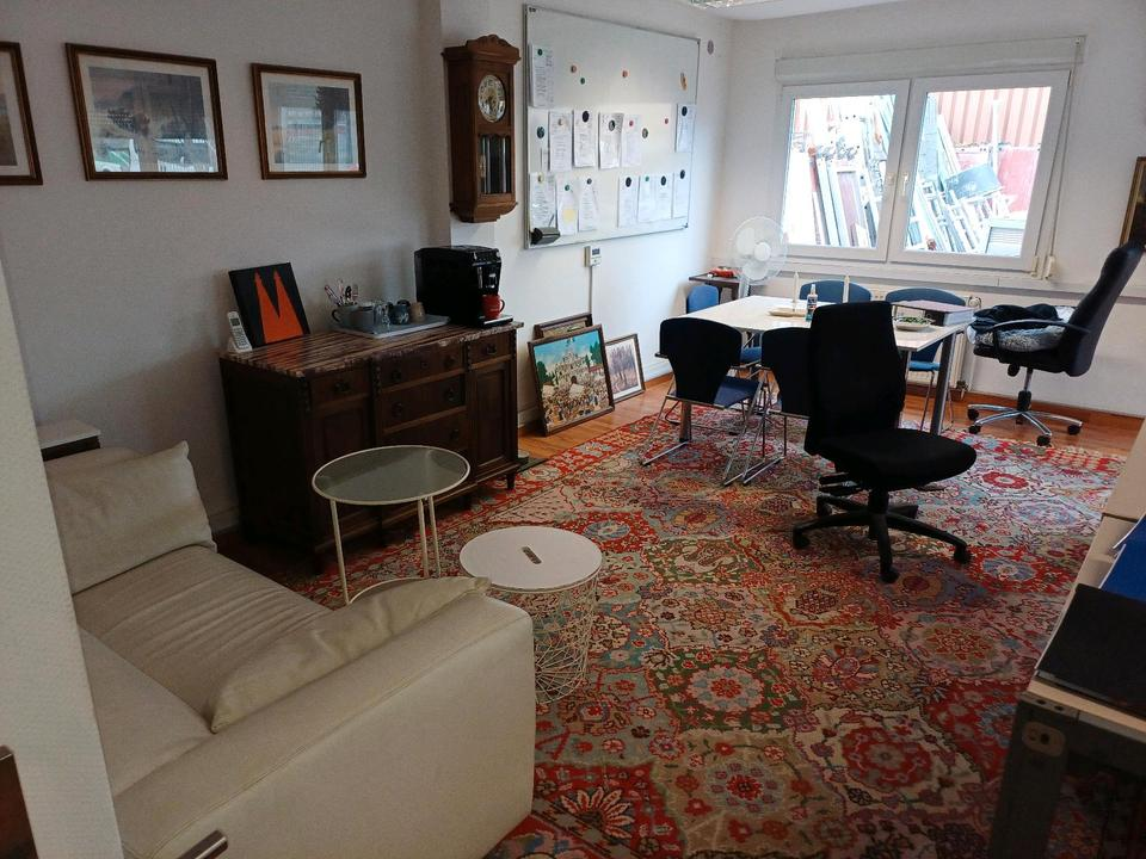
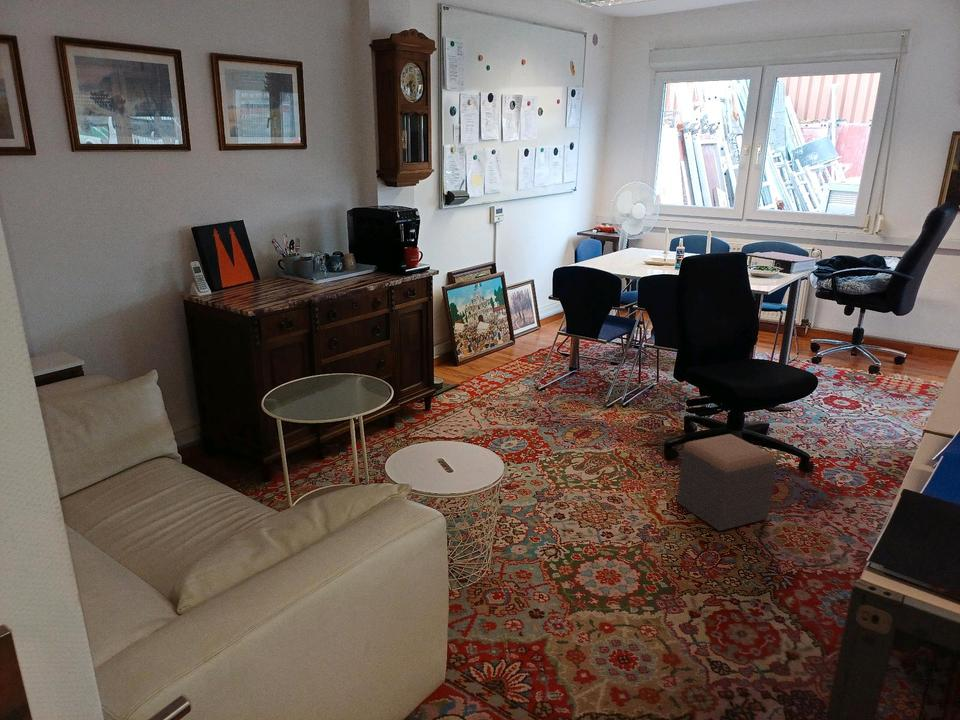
+ footstool (725, 479)
